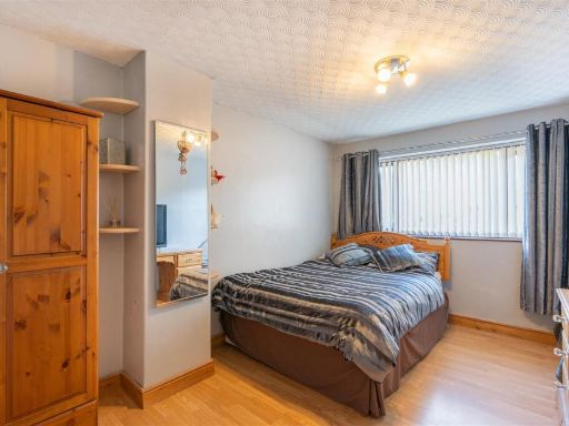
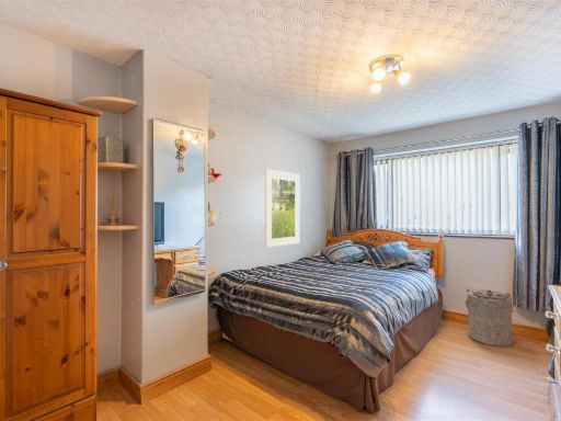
+ laundry hamper (486, 314)
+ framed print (283, 208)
